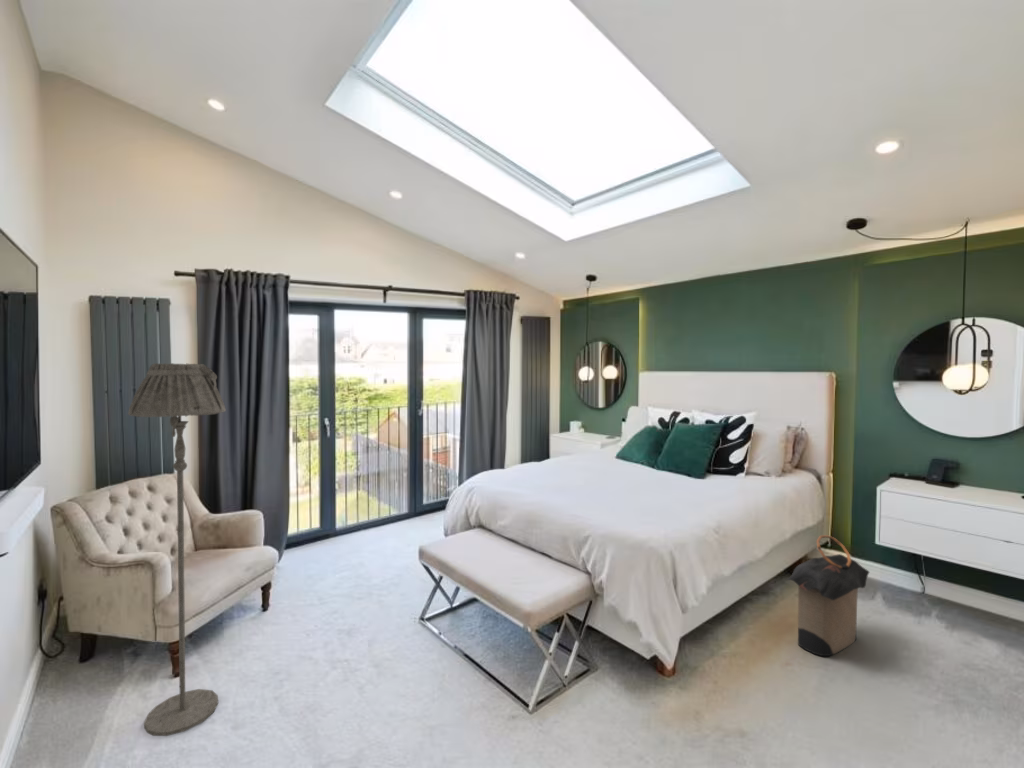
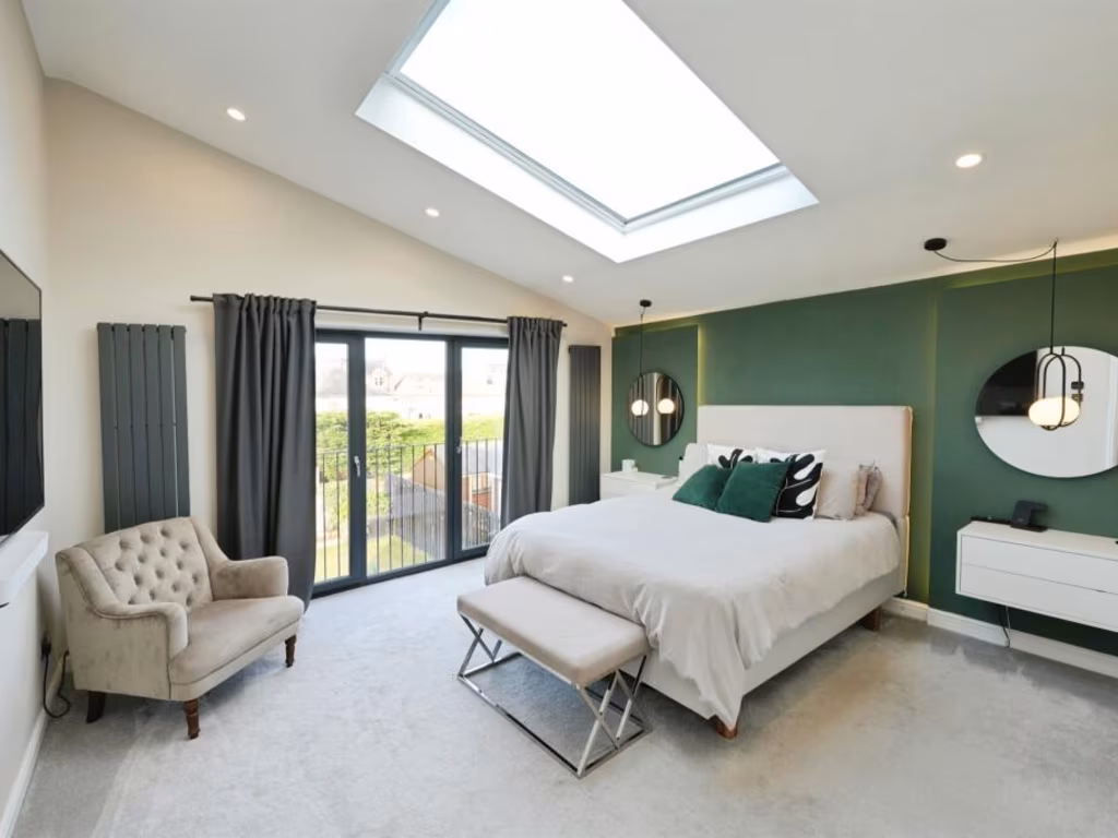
- floor lamp (180, 539)
- laundry hamper (829, 591)
